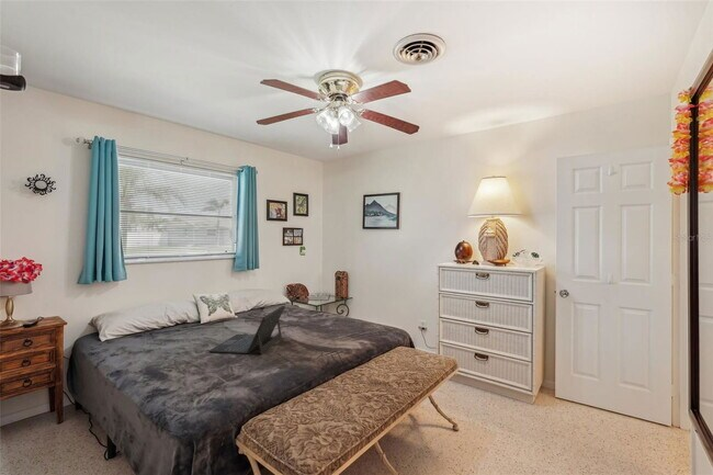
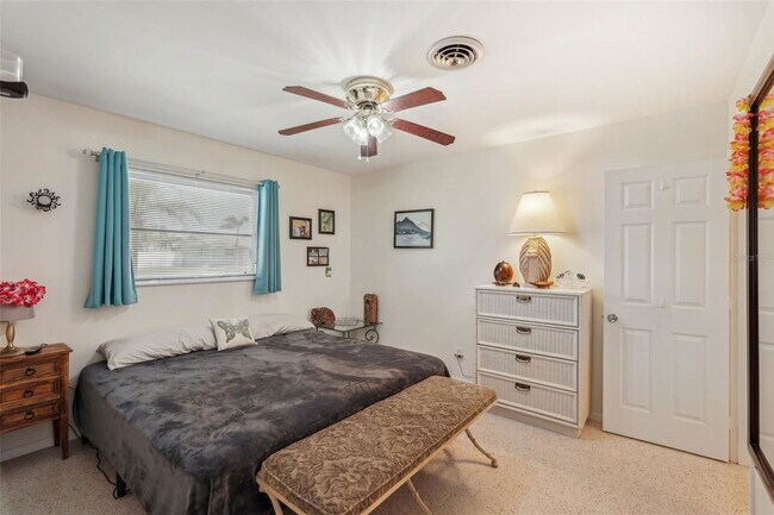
- laptop (249, 335)
